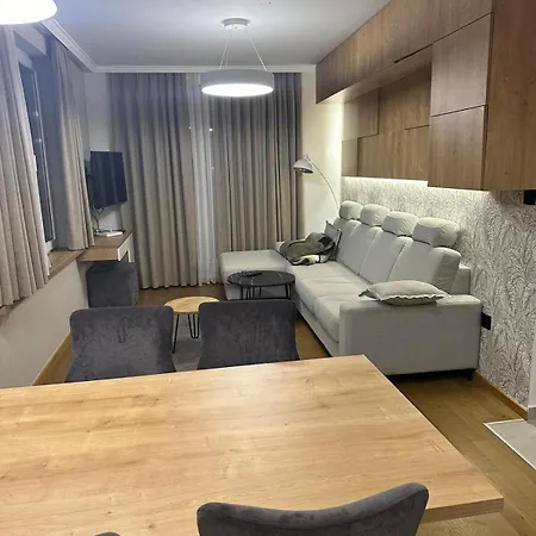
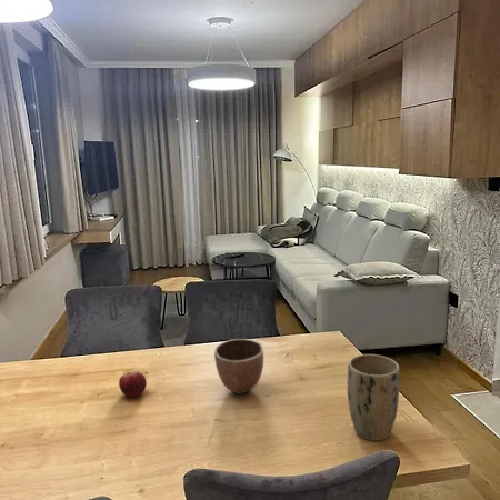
+ plant pot (372, 398)
+ decorative bowl (239, 369)
+ fruit (132, 382)
